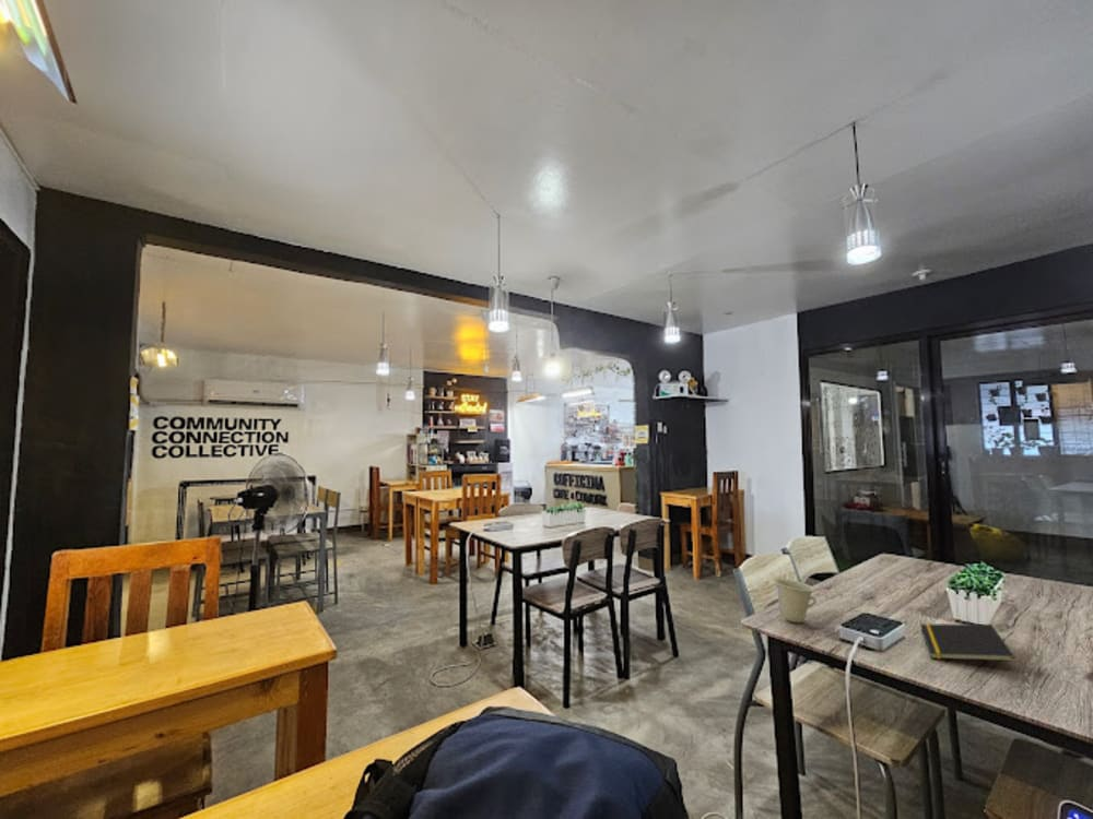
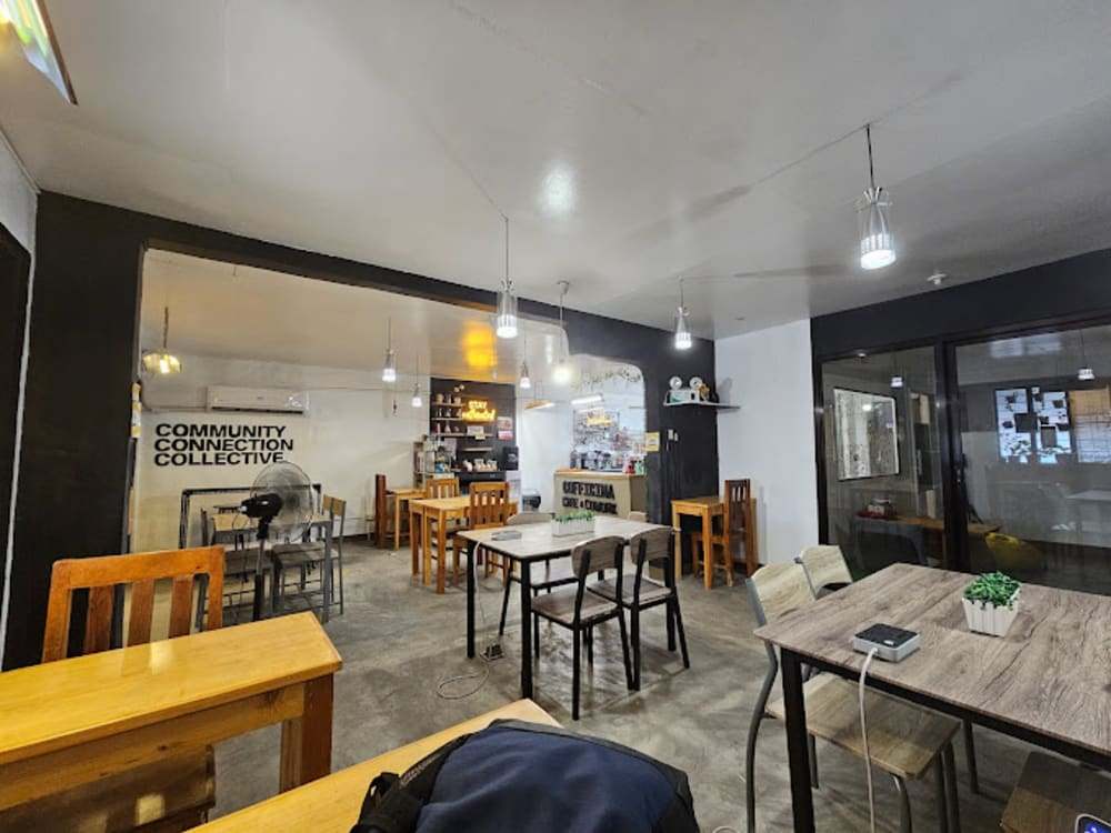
- notepad (962, 640)
- cup (795, 601)
